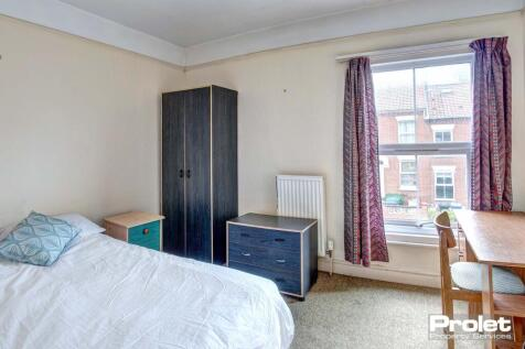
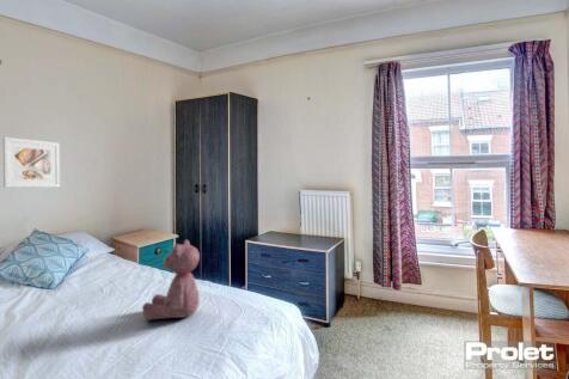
+ teddy bear (173, 277)
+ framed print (32, 164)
